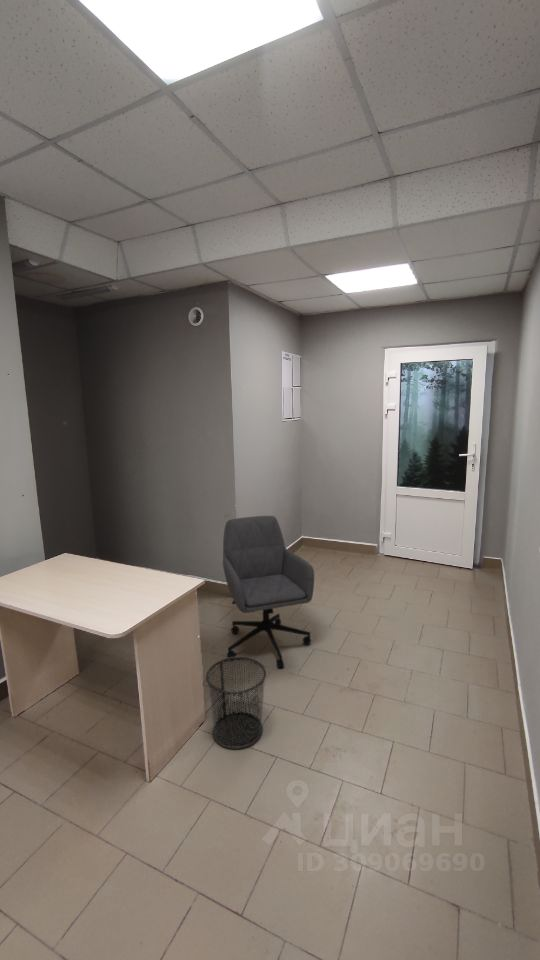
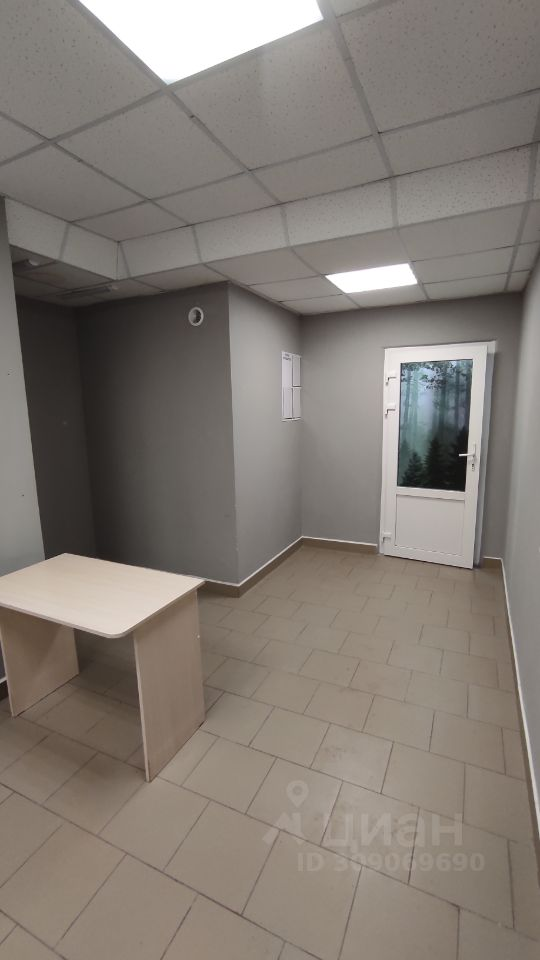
- office chair (264, 586)
- waste bin (236, 701)
